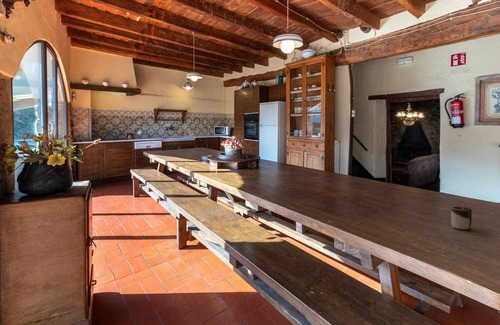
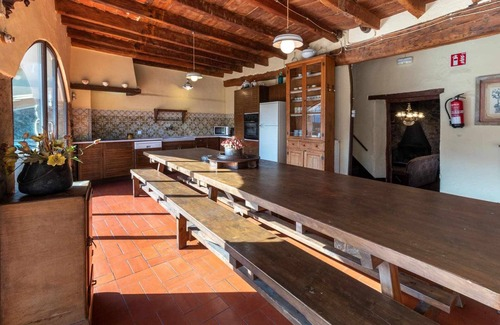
- cup (462, 217)
